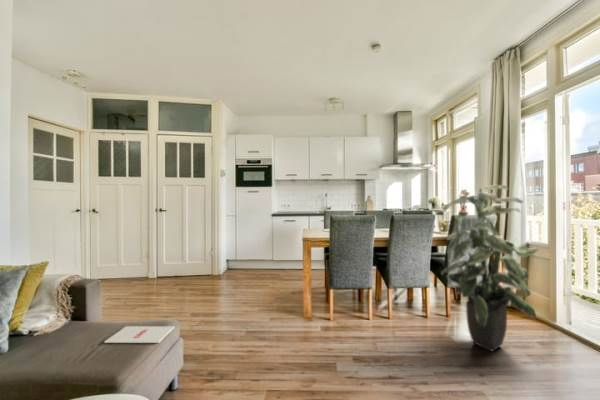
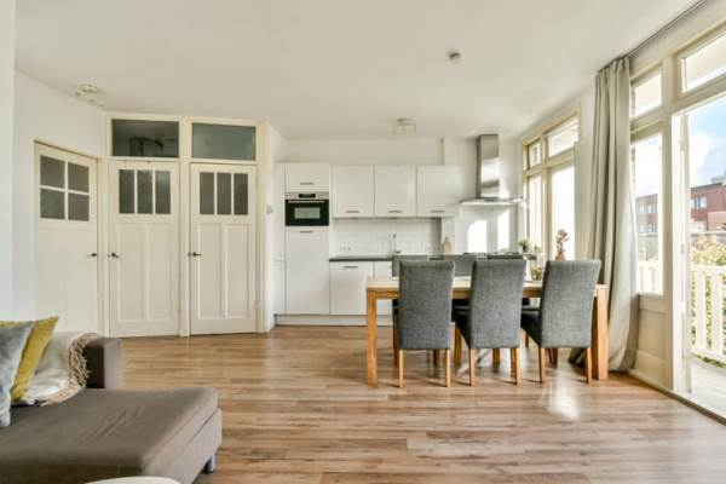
- magazine (141, 334)
- indoor plant (488, 267)
